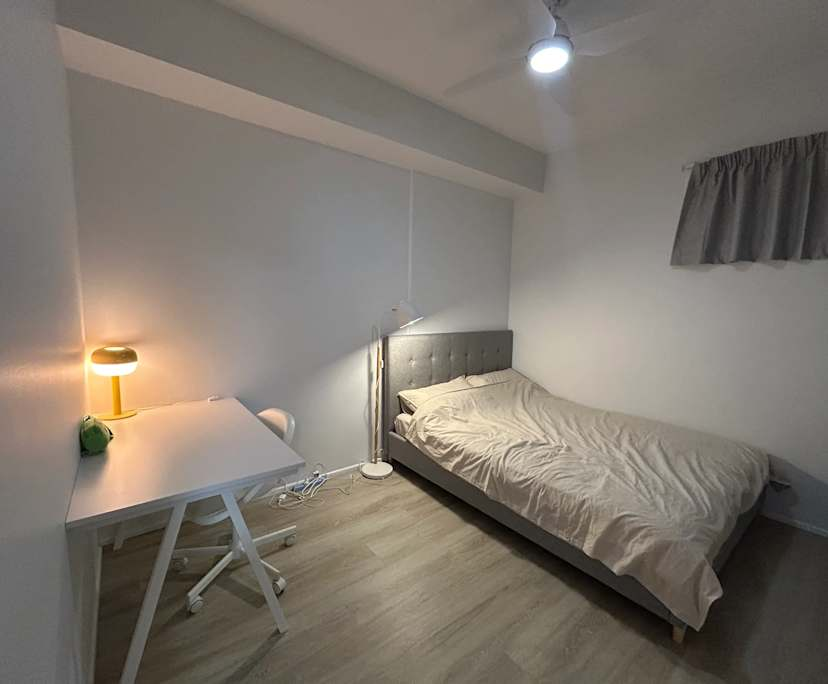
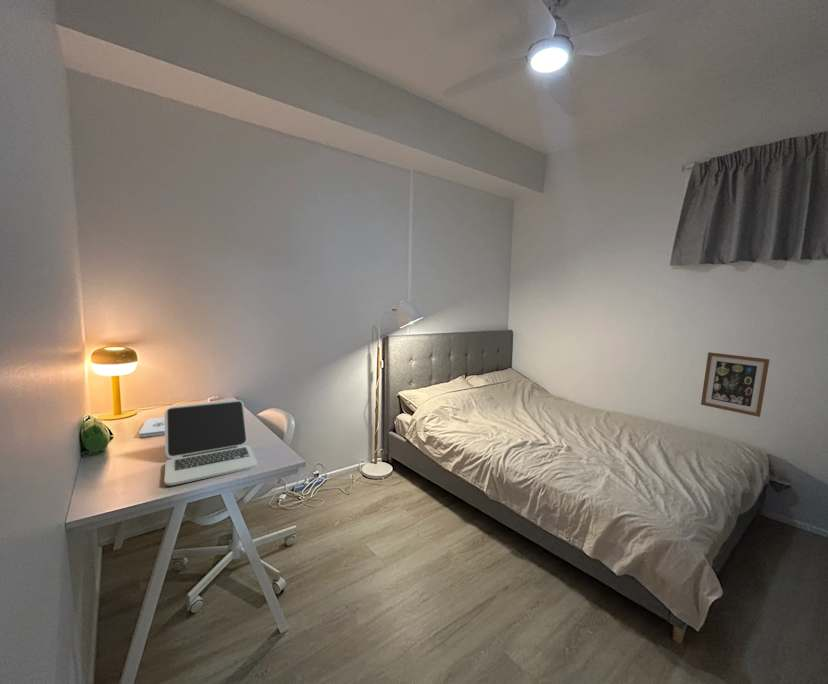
+ laptop (209, 436)
+ wall art (733, 383)
+ notepad (159, 425)
